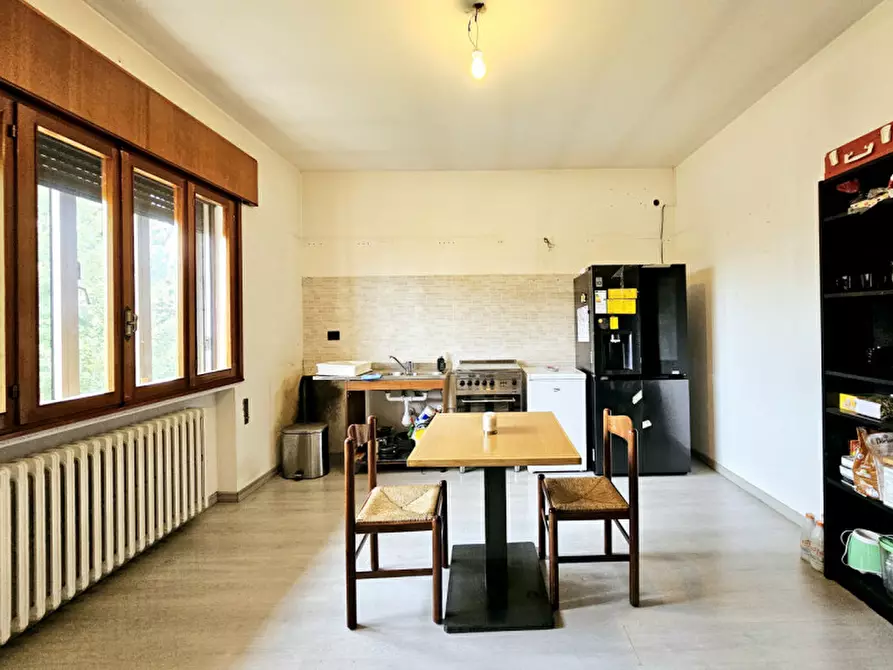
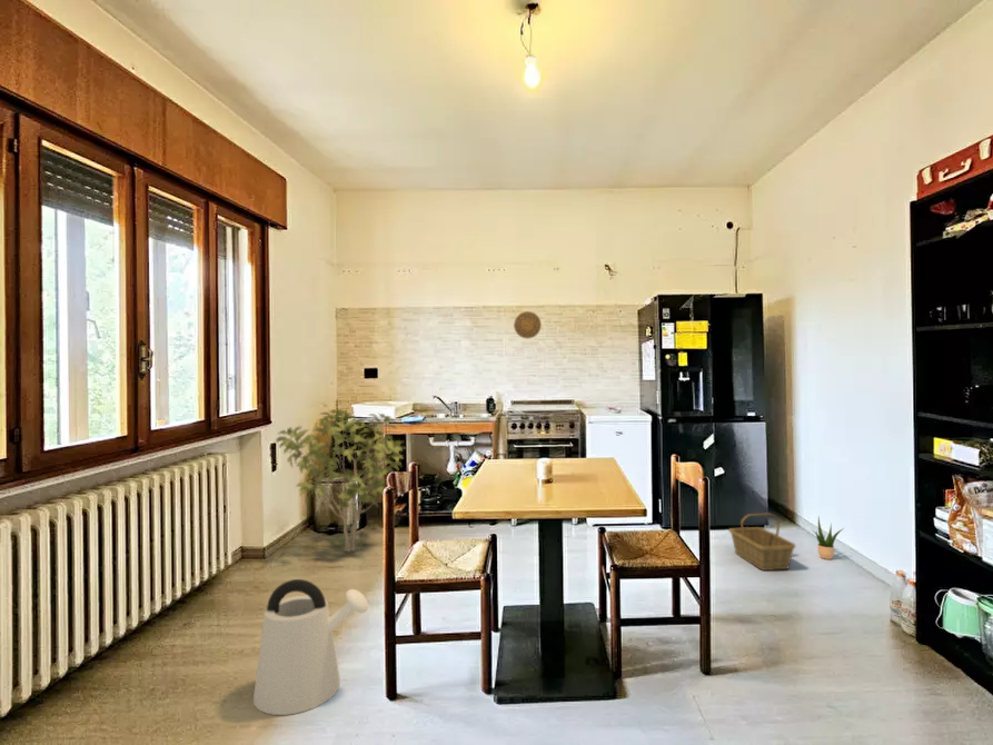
+ potted plant (826, 538)
+ shrub (345, 479)
+ basket (761, 537)
+ decorative plate (527, 325)
+ watering can (311, 633)
